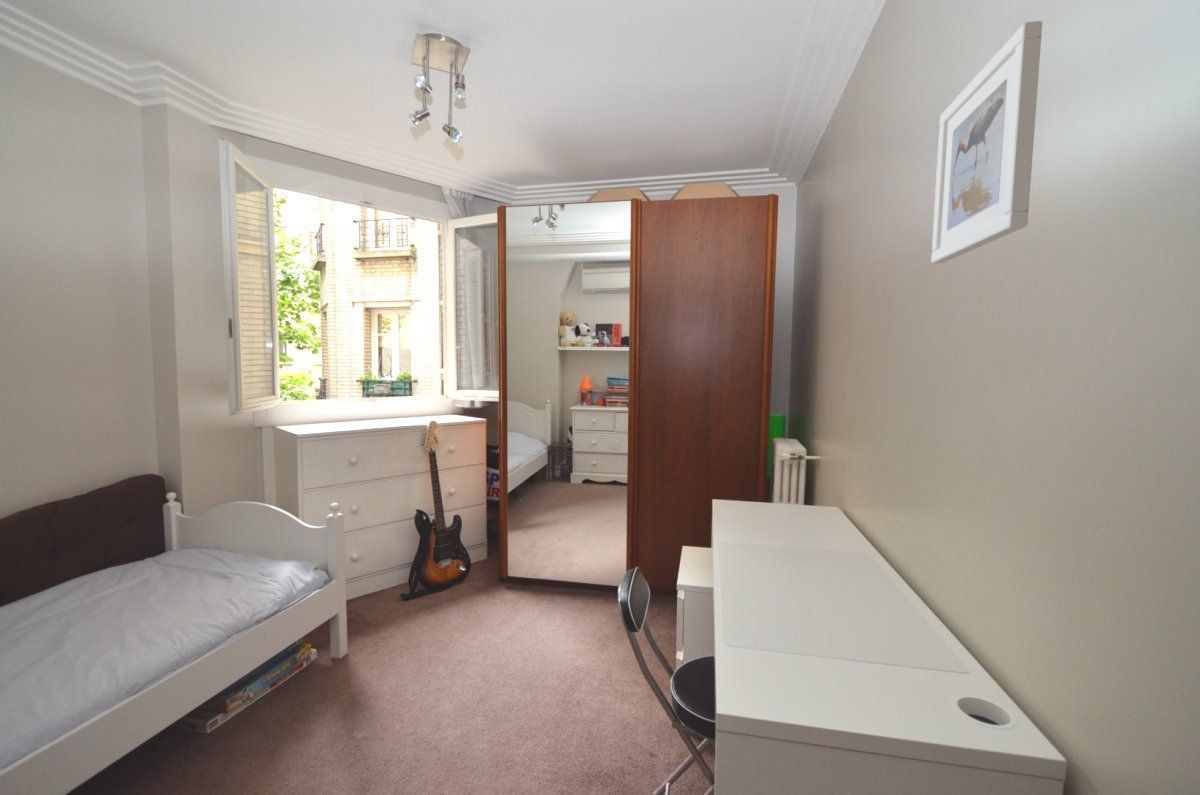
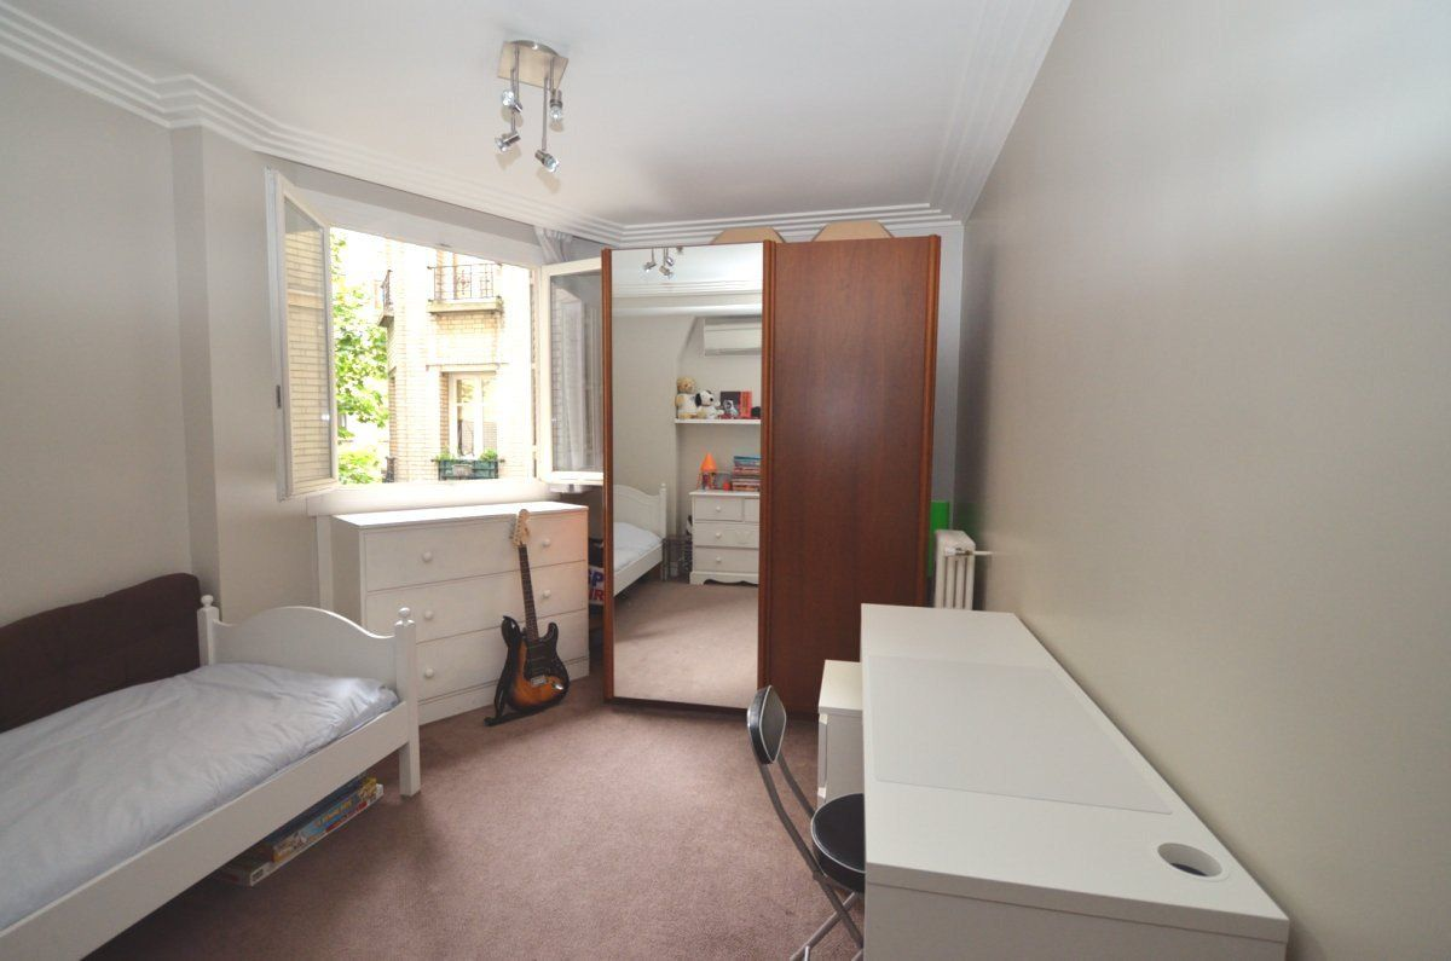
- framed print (977, 162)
